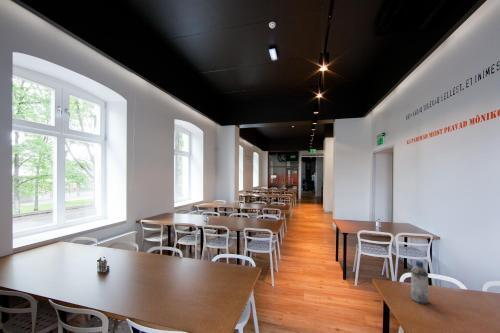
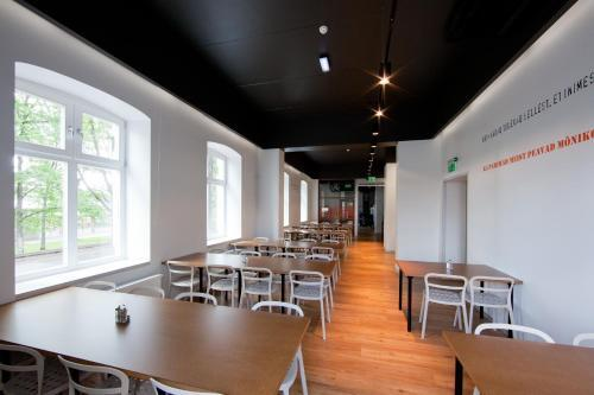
- water bottle (419, 281)
